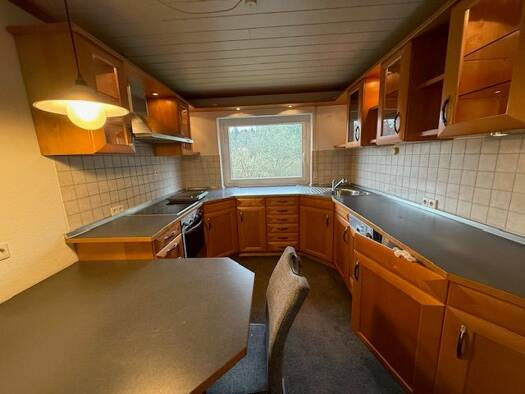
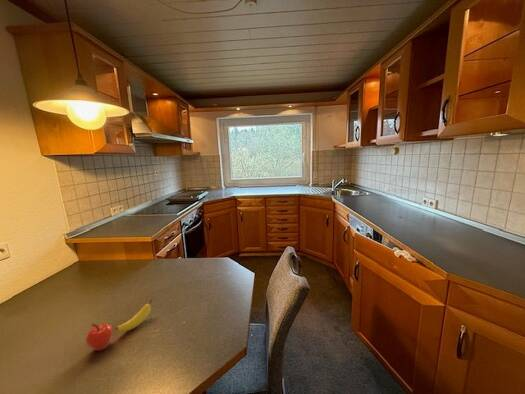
+ fruit (124, 323)
